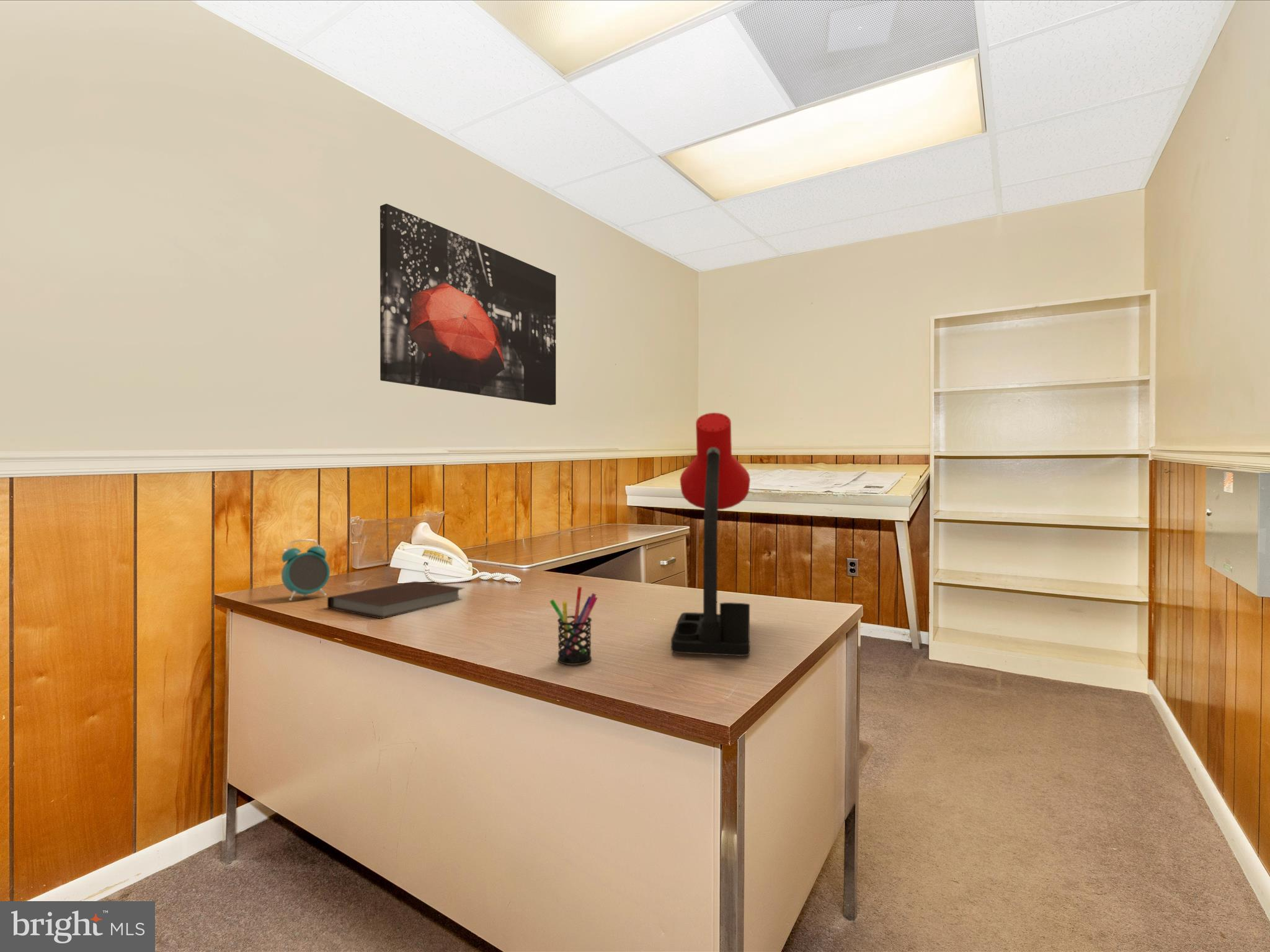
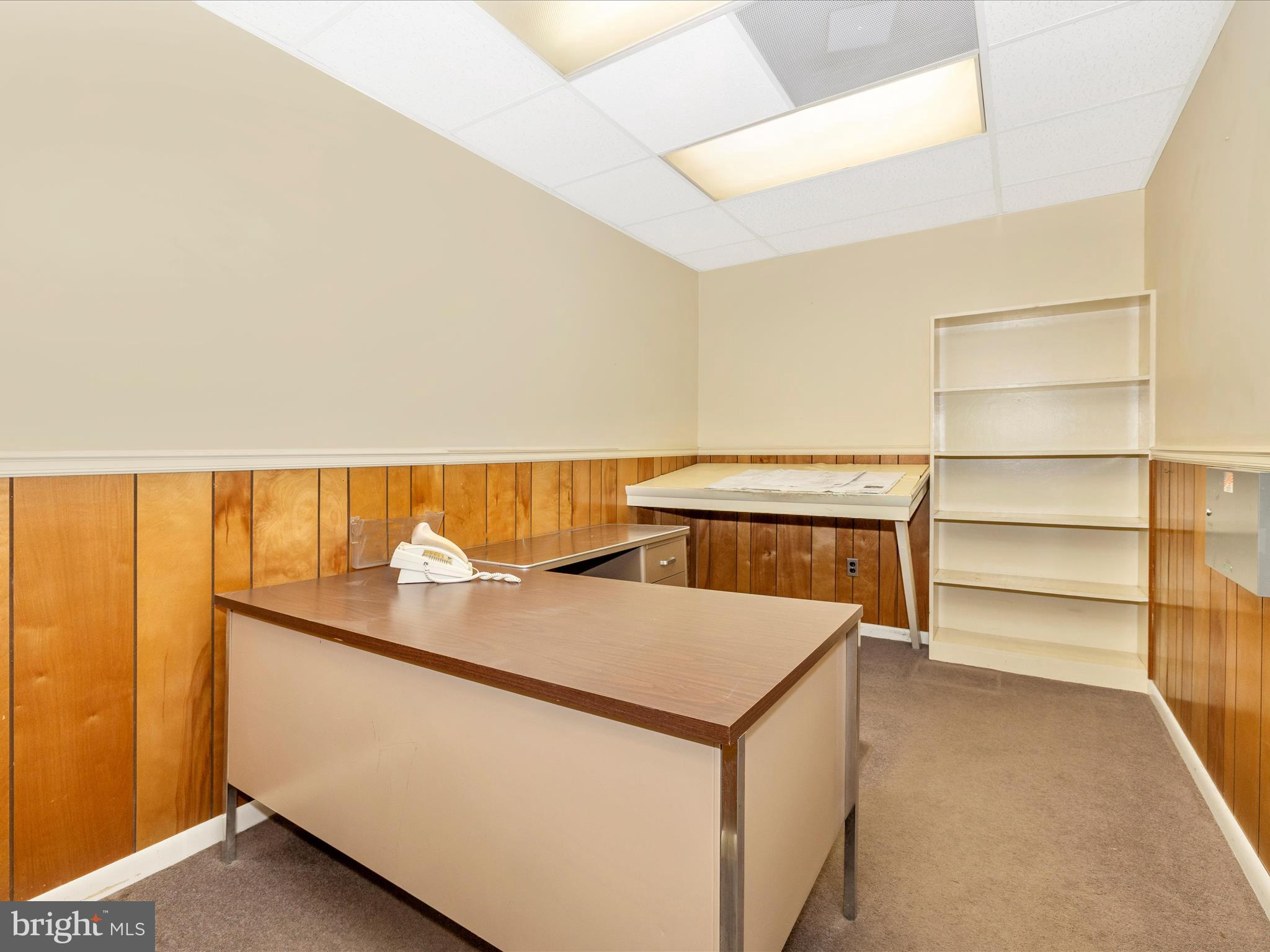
- desk lamp (713, 521)
- alarm clock (305, 568)
- wall art (481, 320)
- notebook (398, 597)
- pen holder (571, 624)
